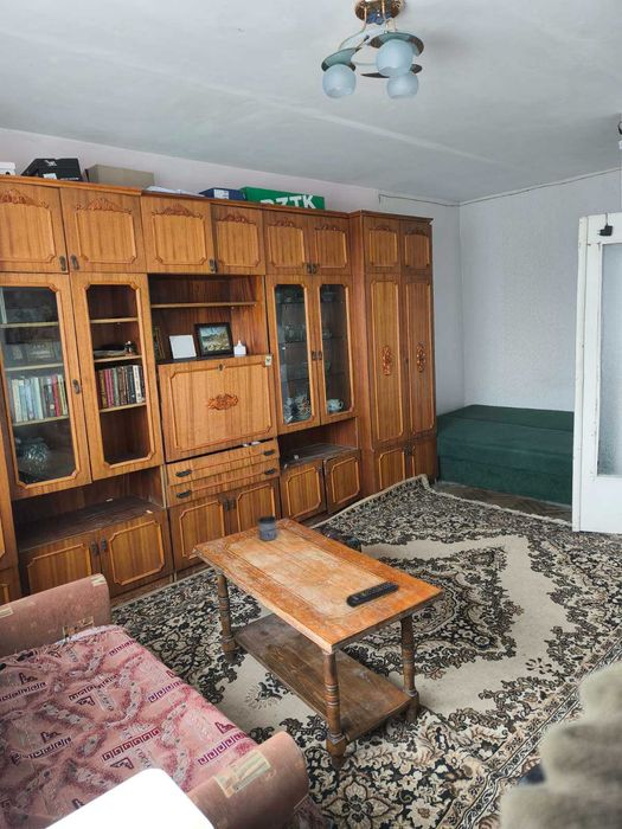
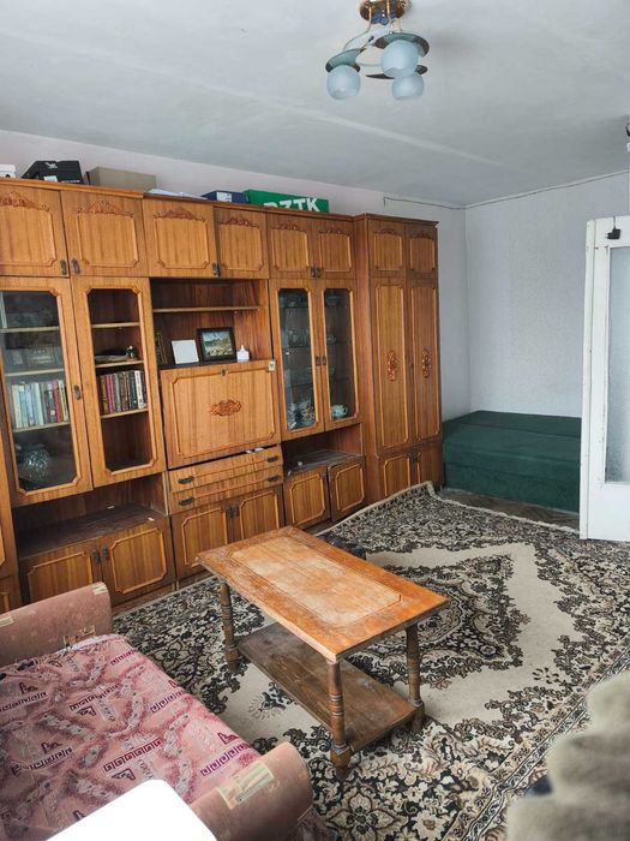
- mug (265, 527)
- remote control (373, 592)
